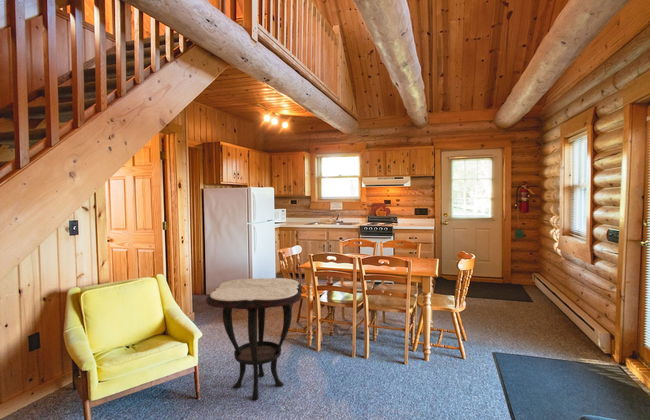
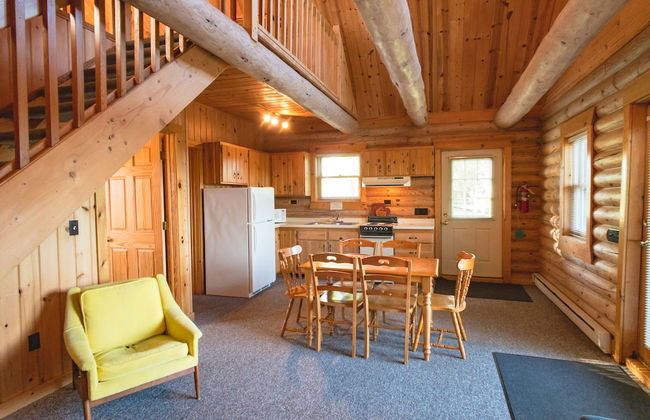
- side table (258, 336)
